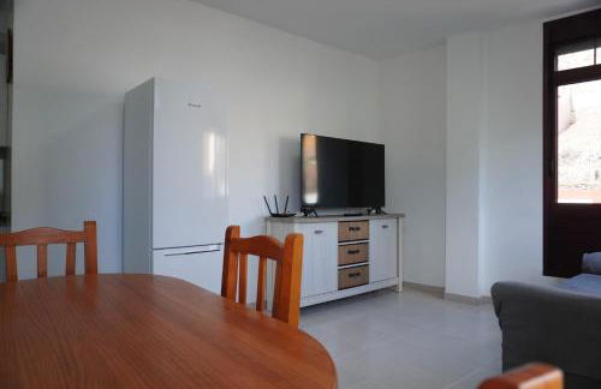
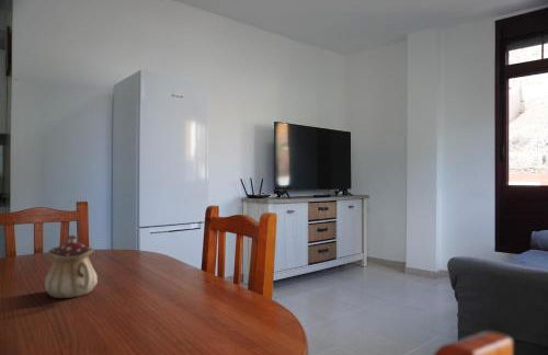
+ teapot (72, 264)
